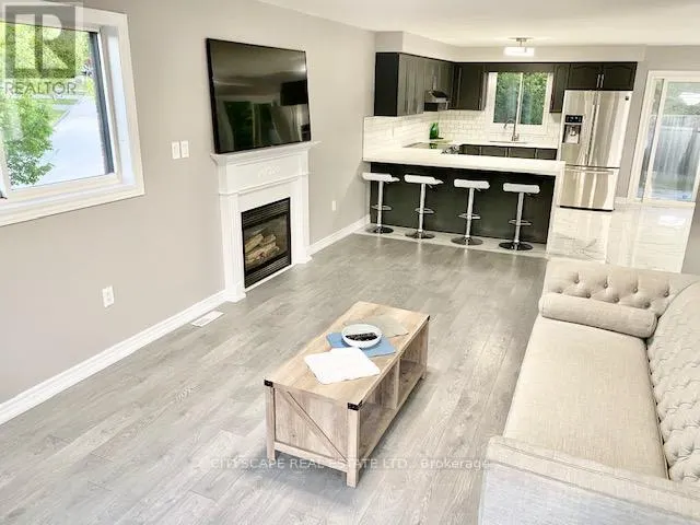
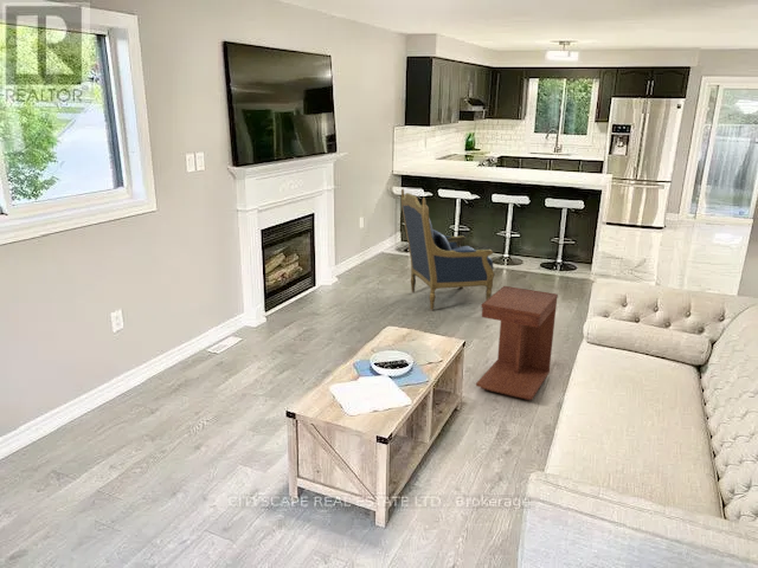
+ armchair (445, 246)
+ side table (516, 342)
